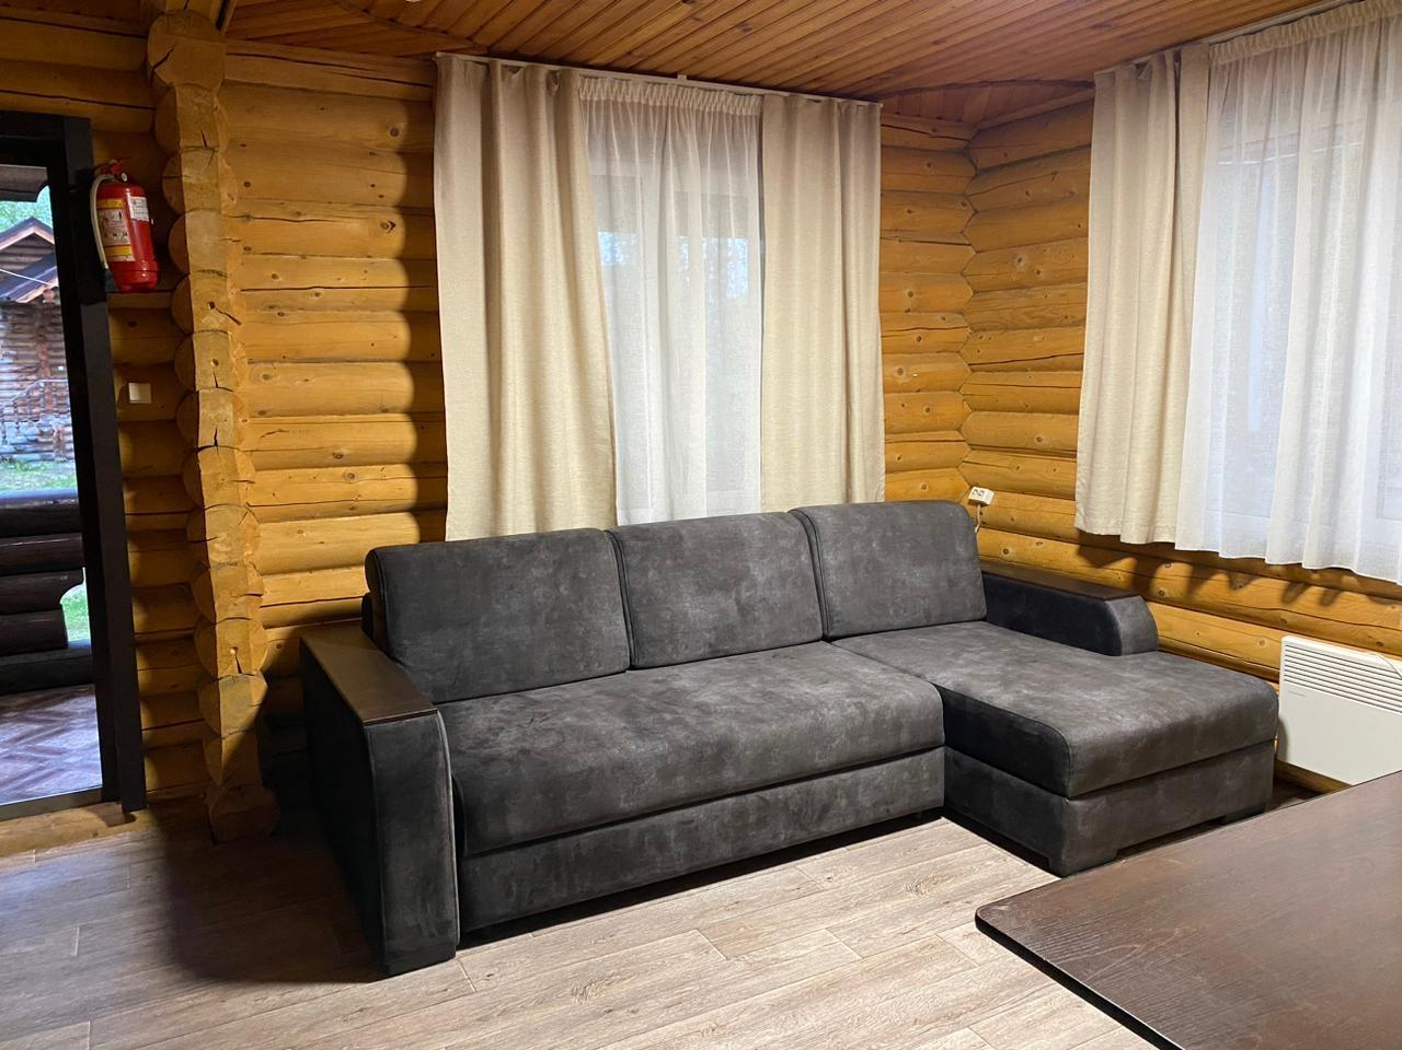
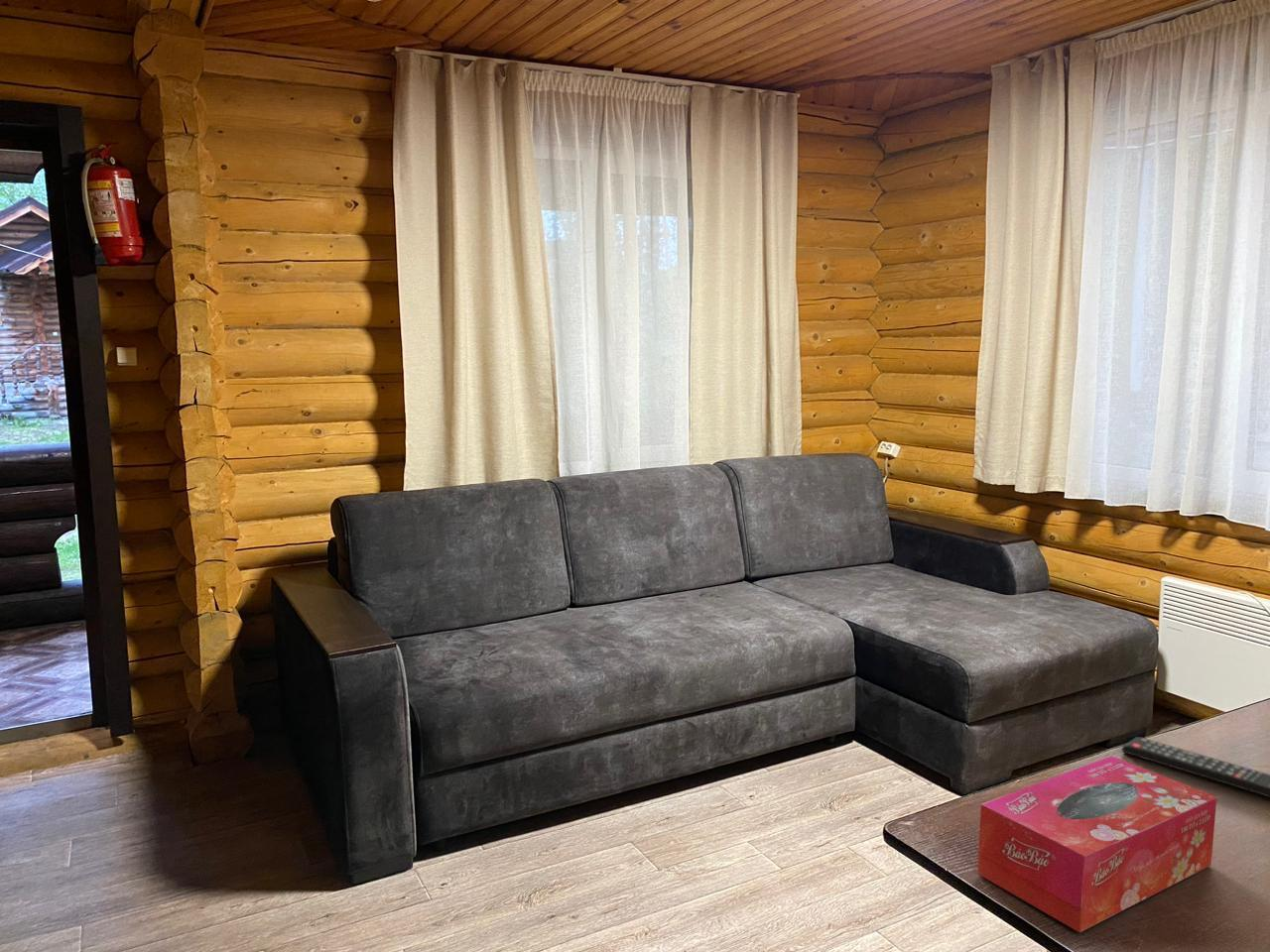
+ tissue box (1097, 835)
+ remote control (1201, 767)
